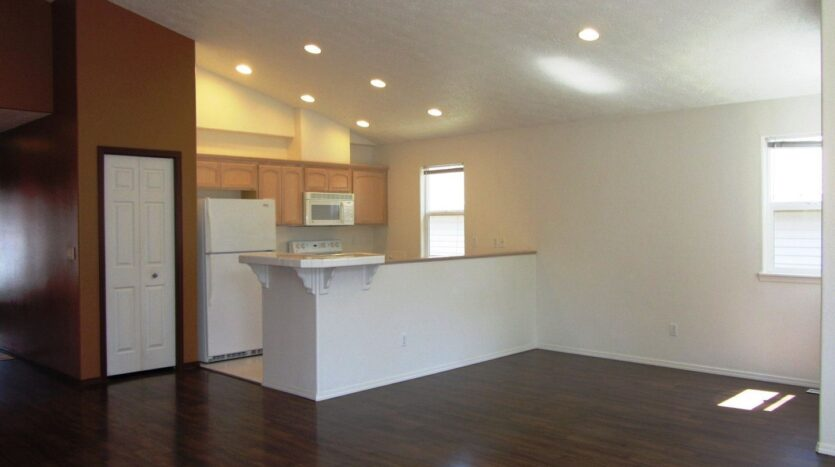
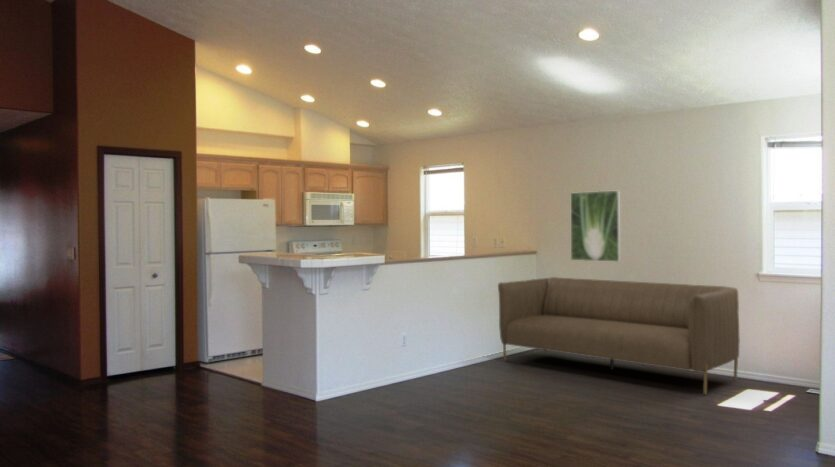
+ sofa (611, 327)
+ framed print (594, 226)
